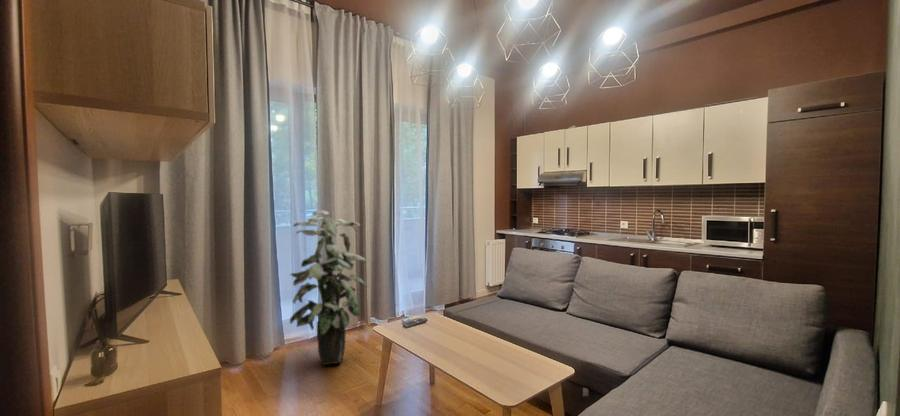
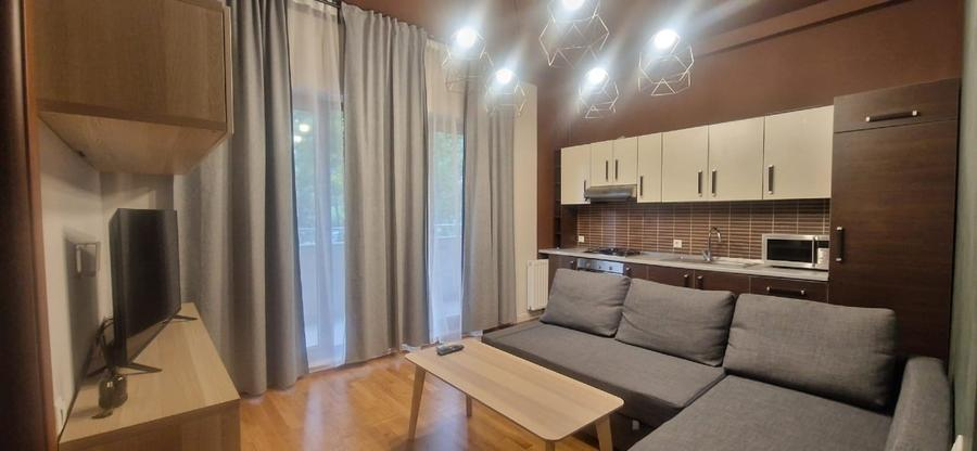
- indoor plant (326, 285)
